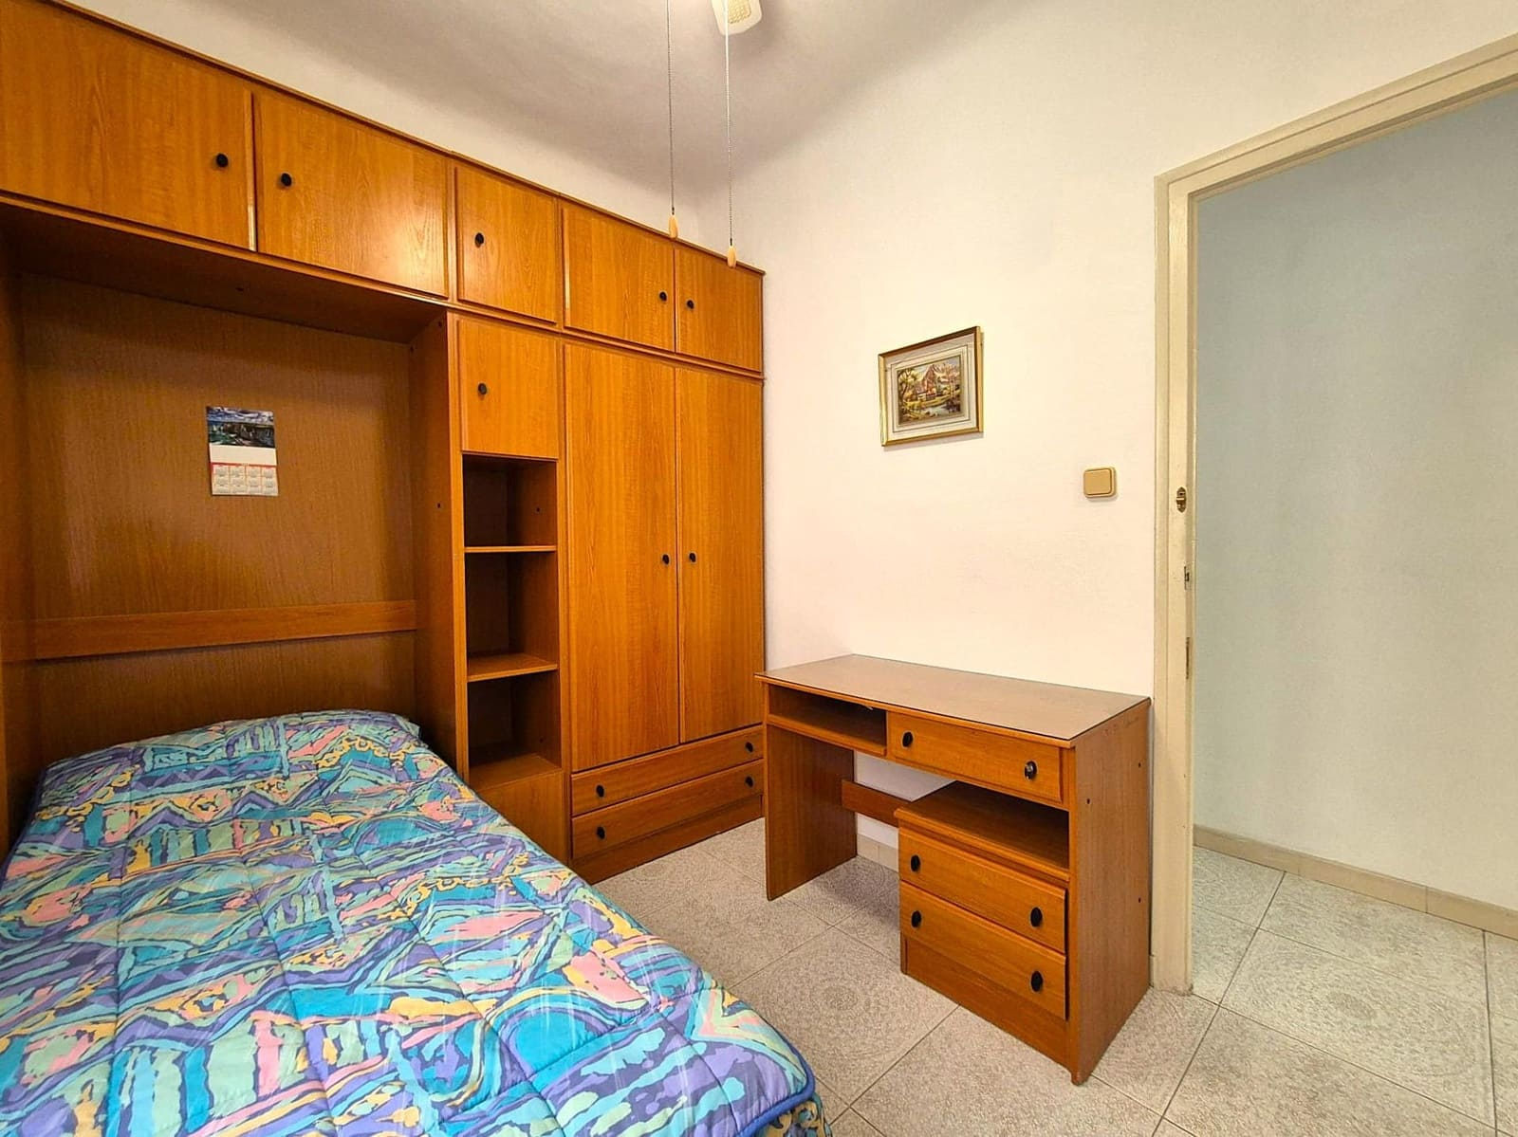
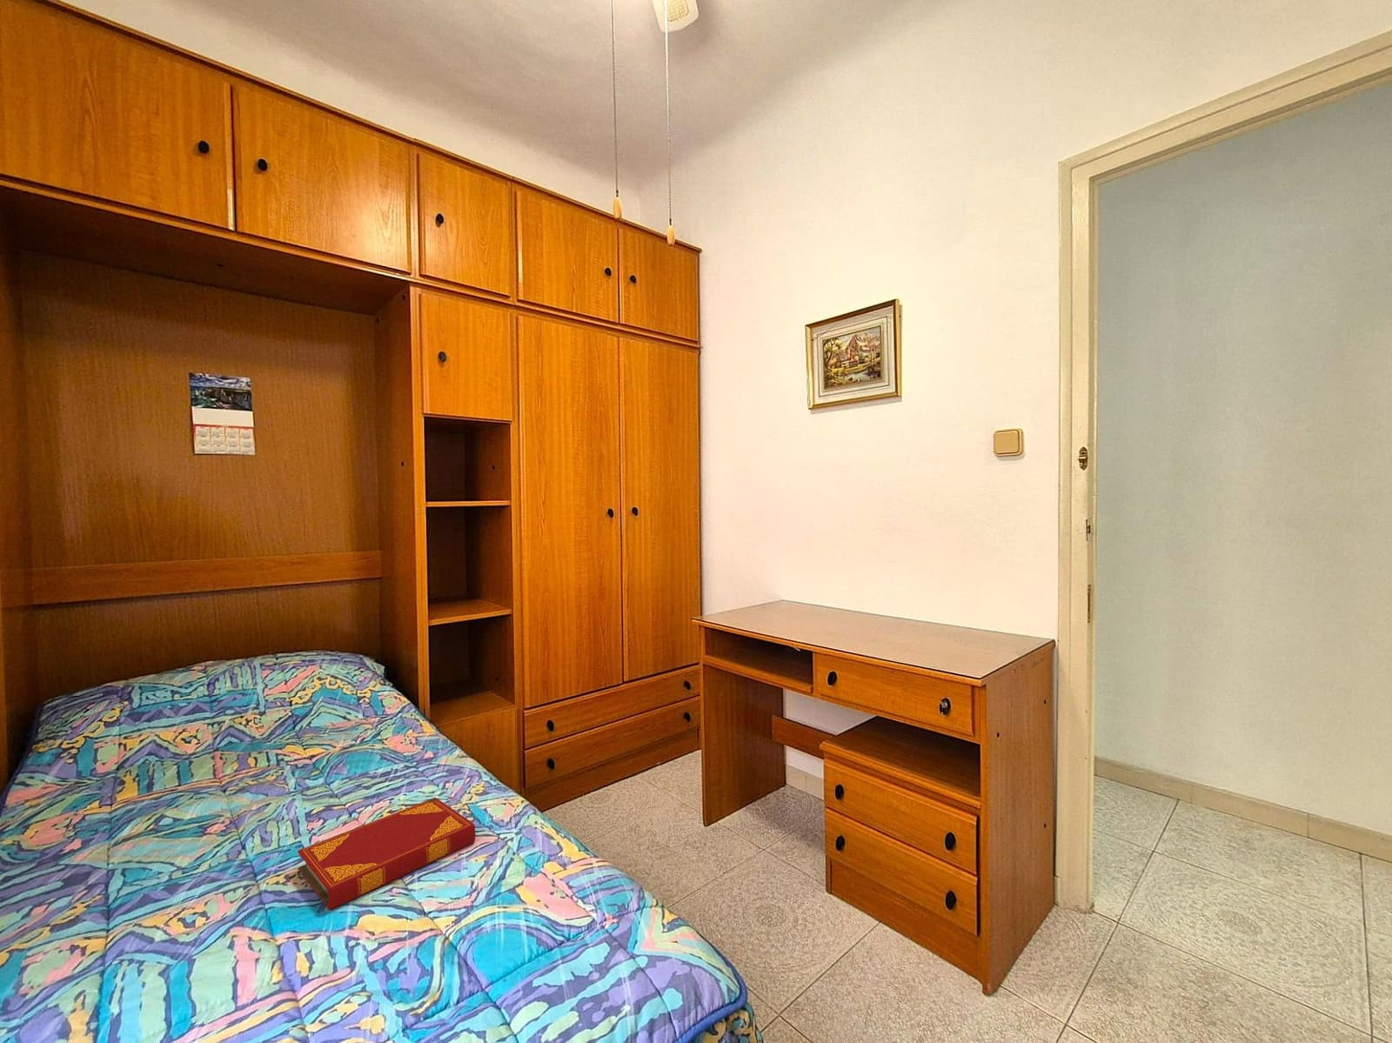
+ hardback book (390, 846)
